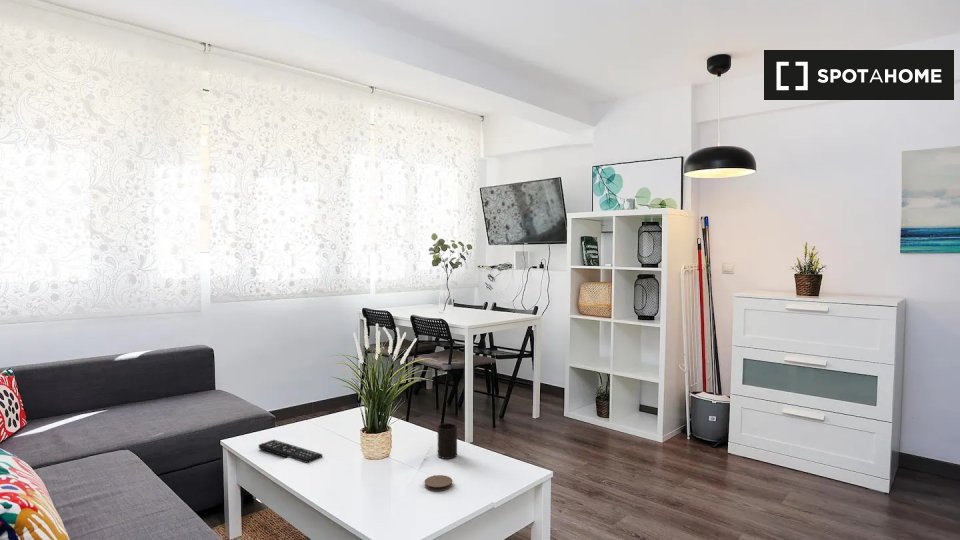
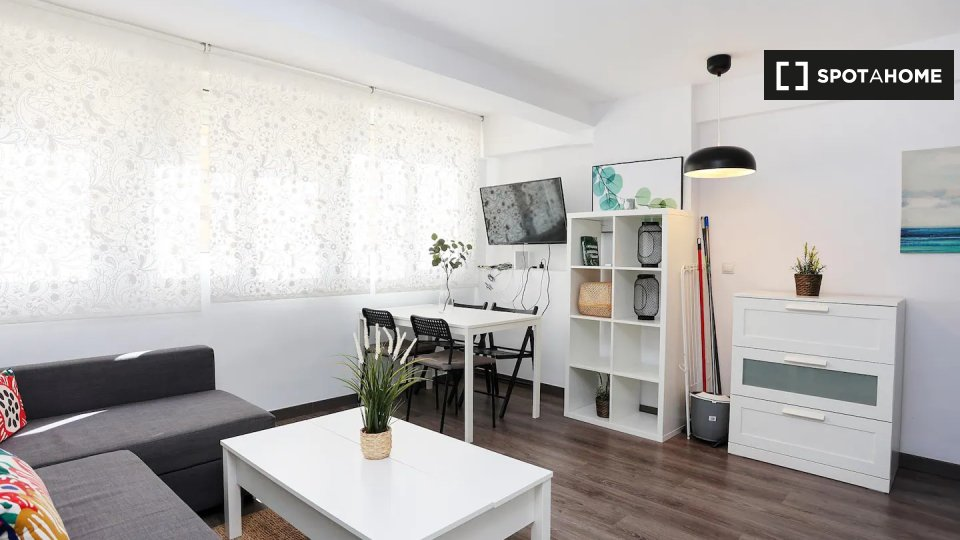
- cup (447, 440)
- remote control (289, 450)
- coaster (438, 482)
